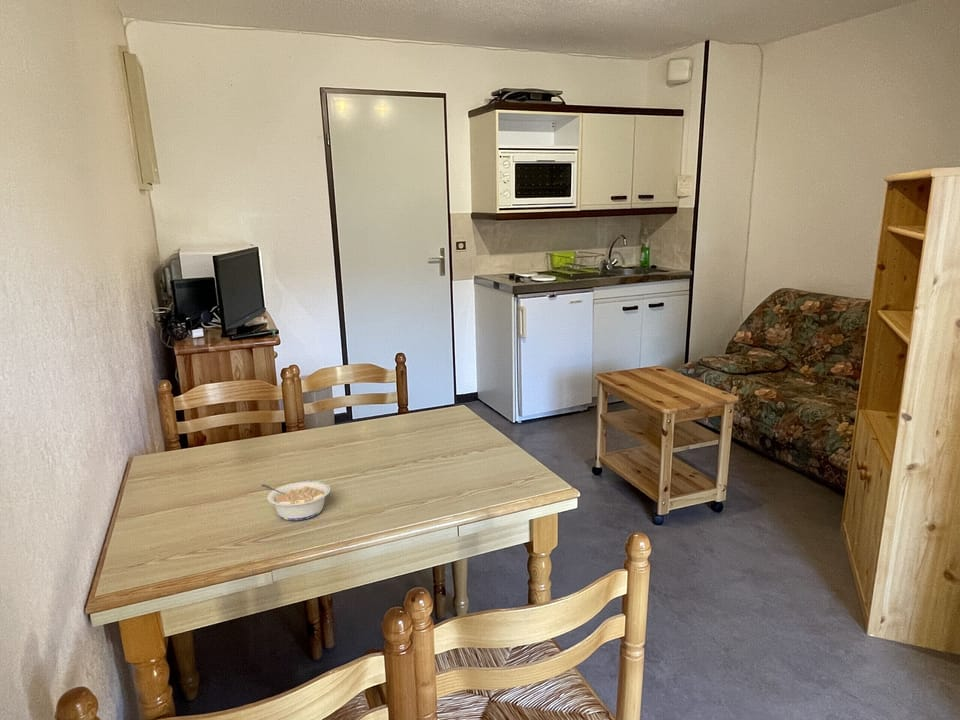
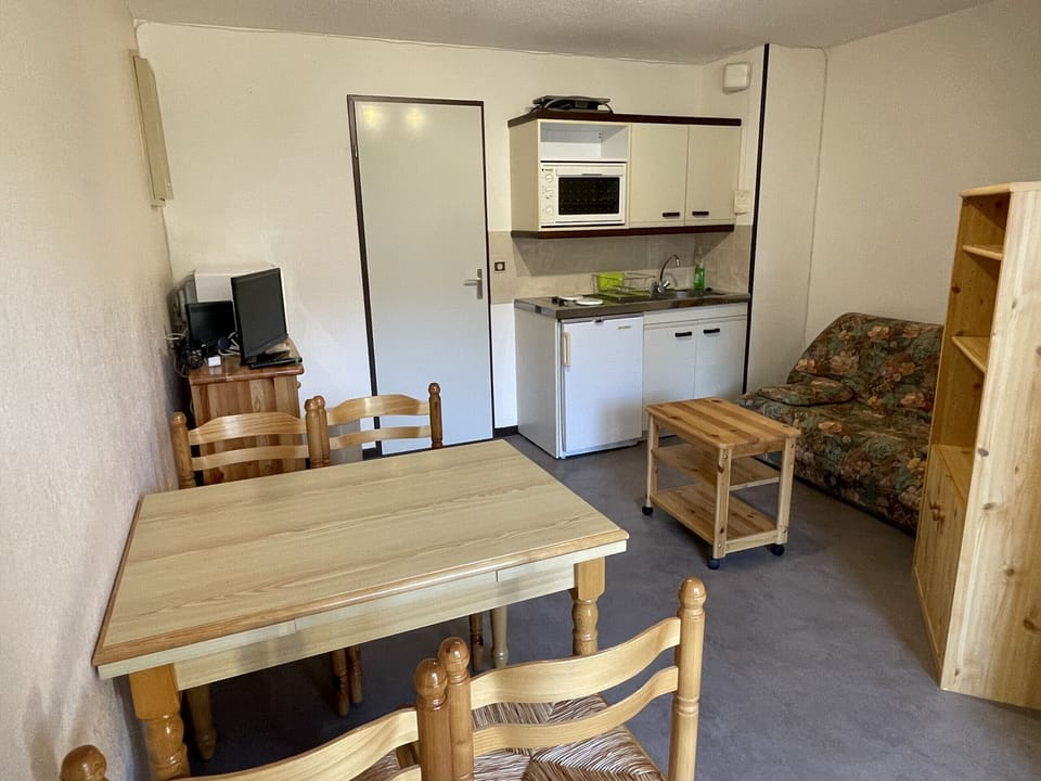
- legume (297, 500)
